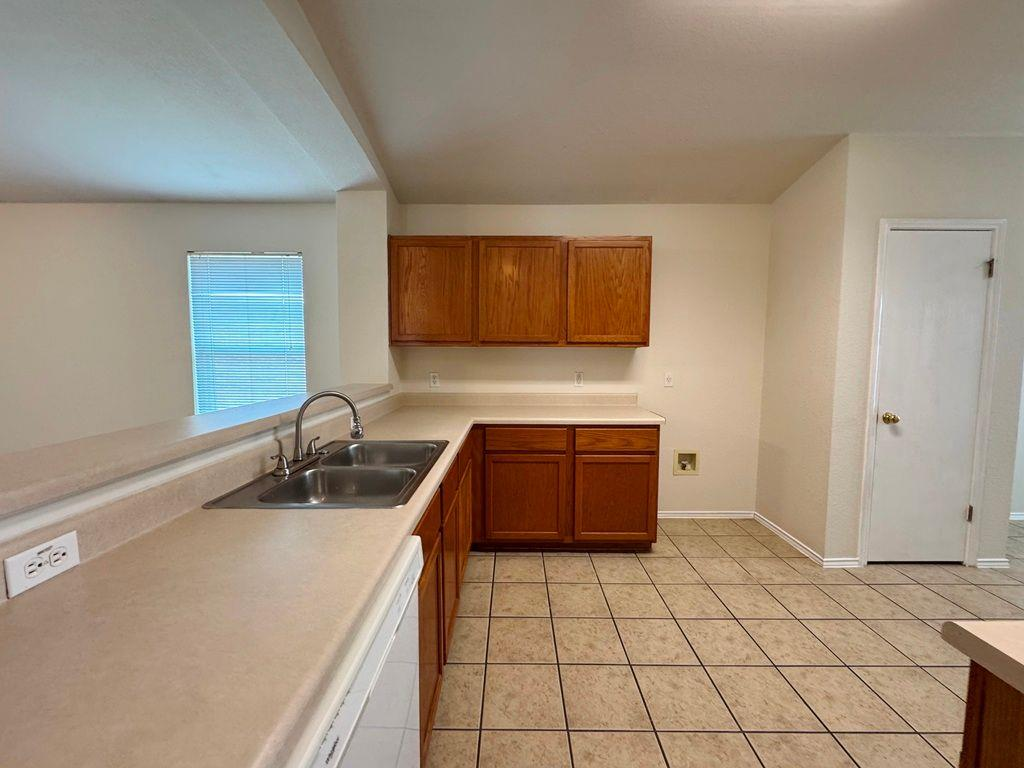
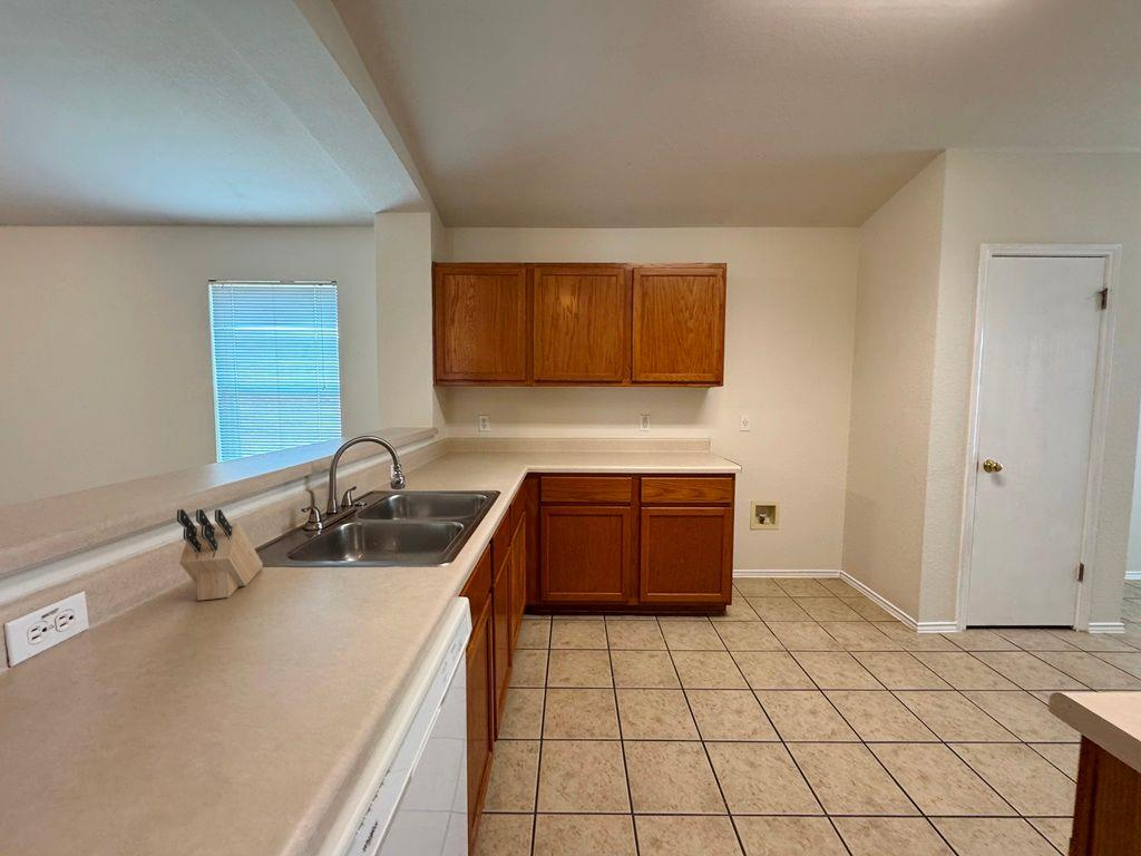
+ knife block (221, 543)
